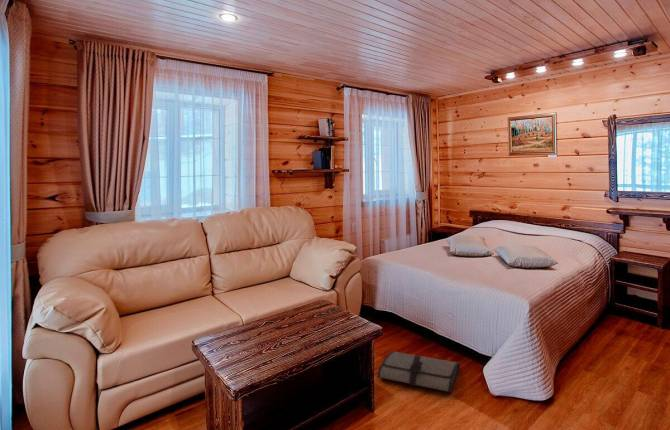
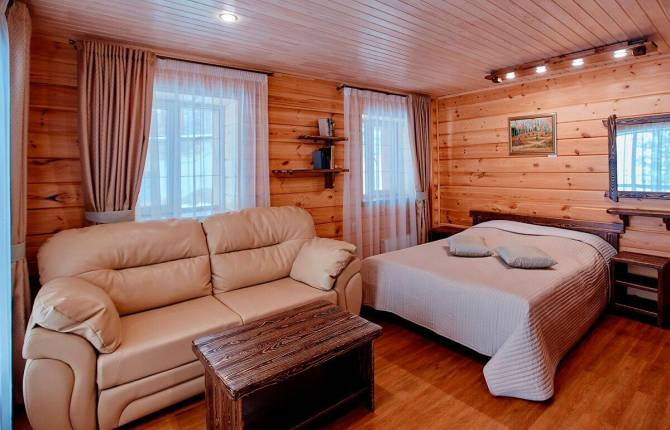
- tool roll (419, 364)
